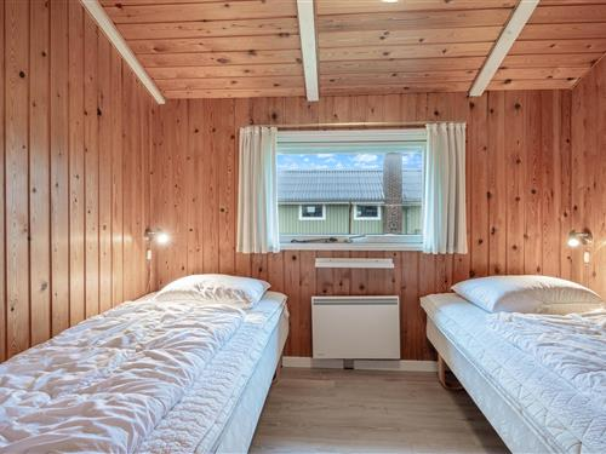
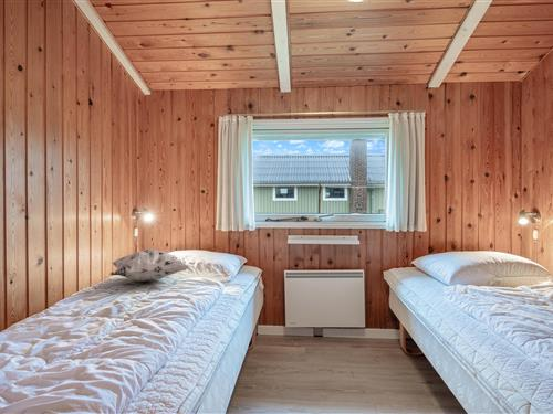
+ decorative pillow (148, 265)
